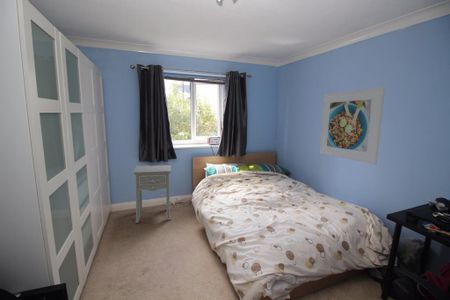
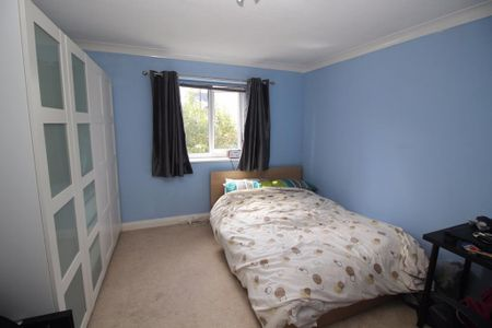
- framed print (347, 125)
- nightstand (153, 190)
